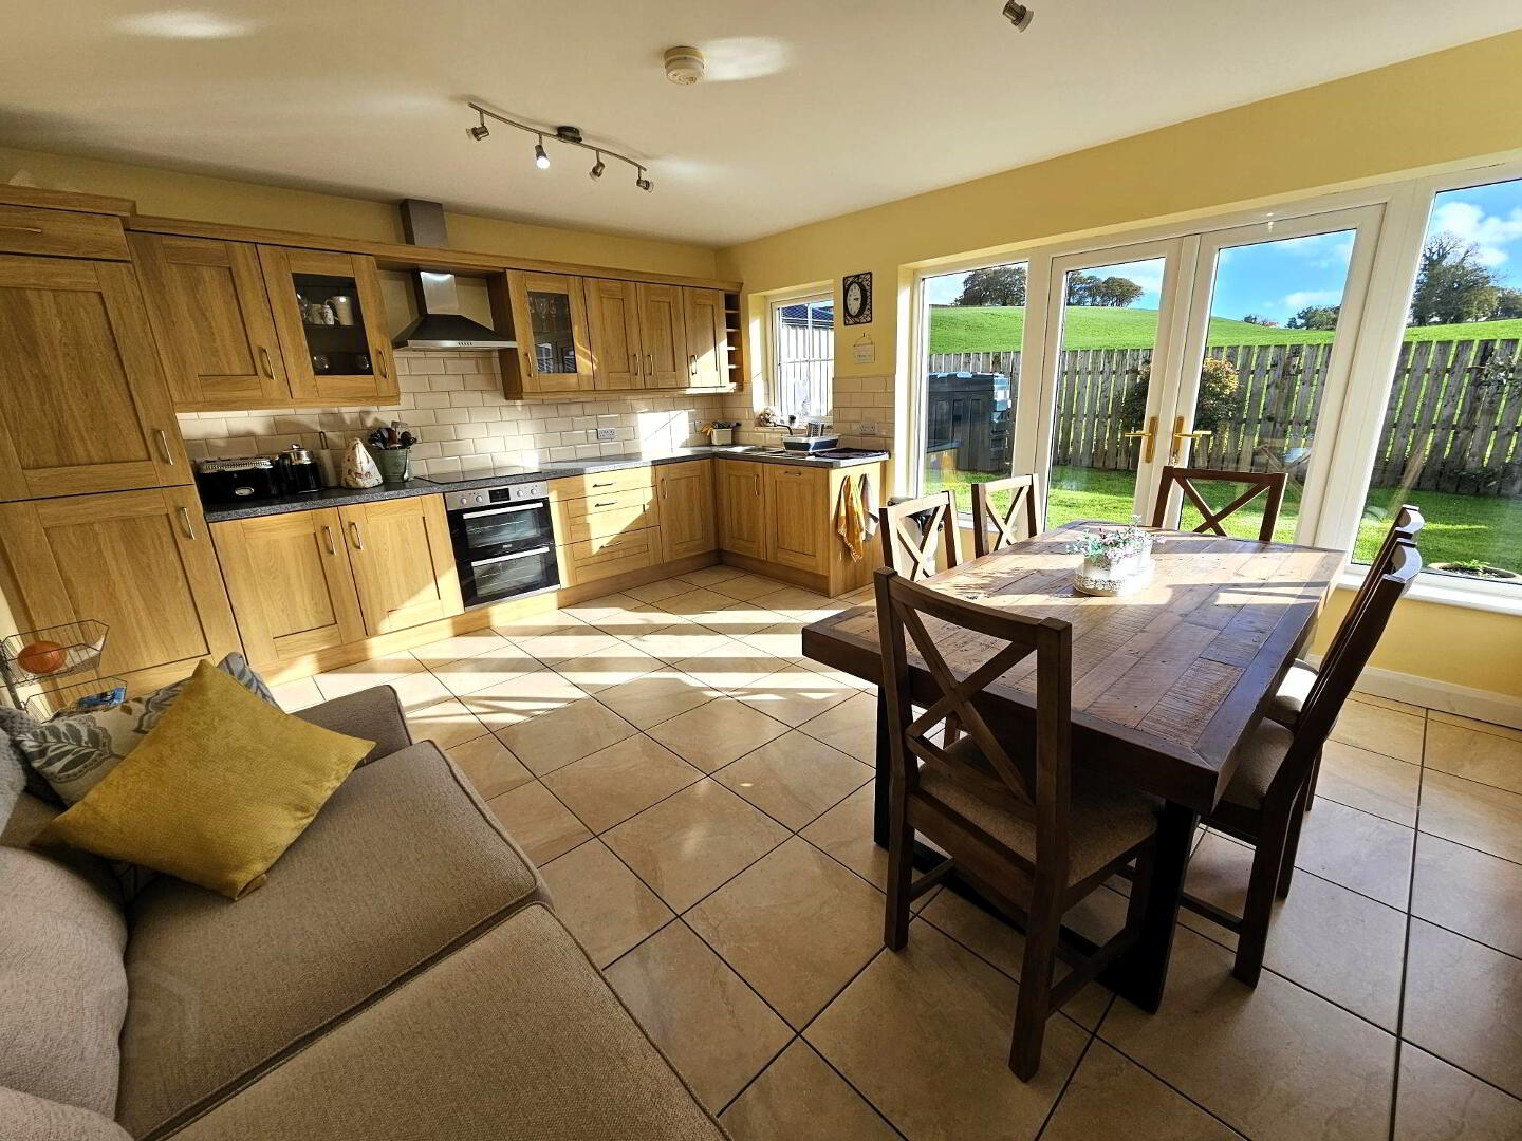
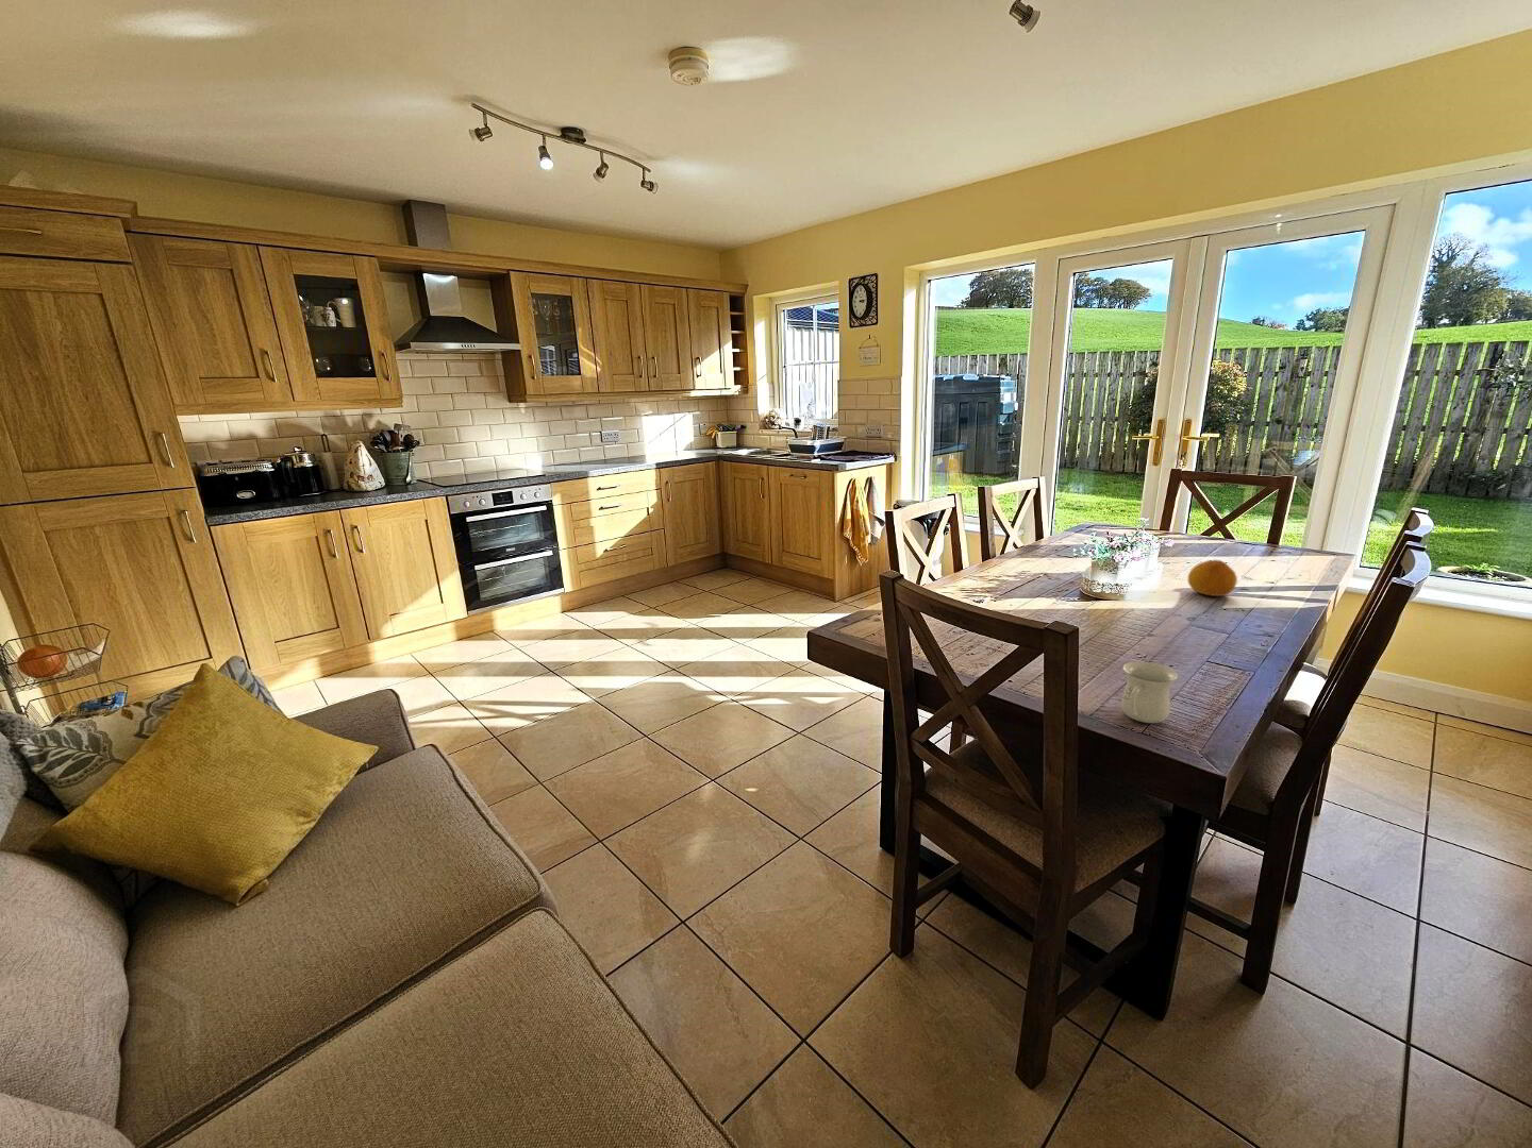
+ fruit (1212, 576)
+ mug (1142, 696)
